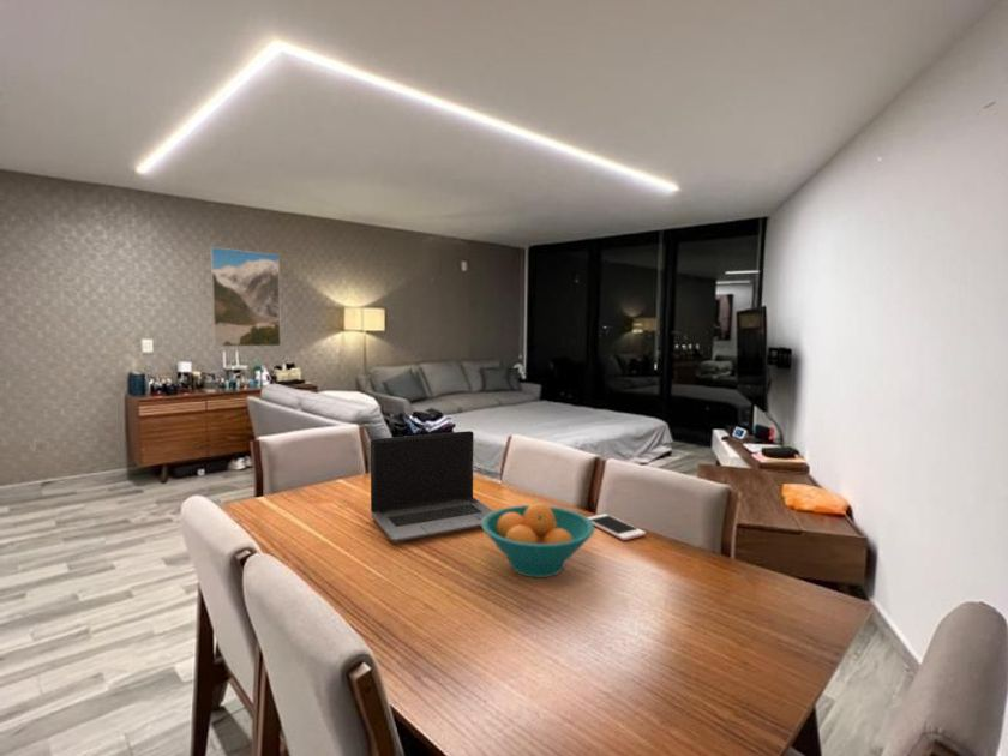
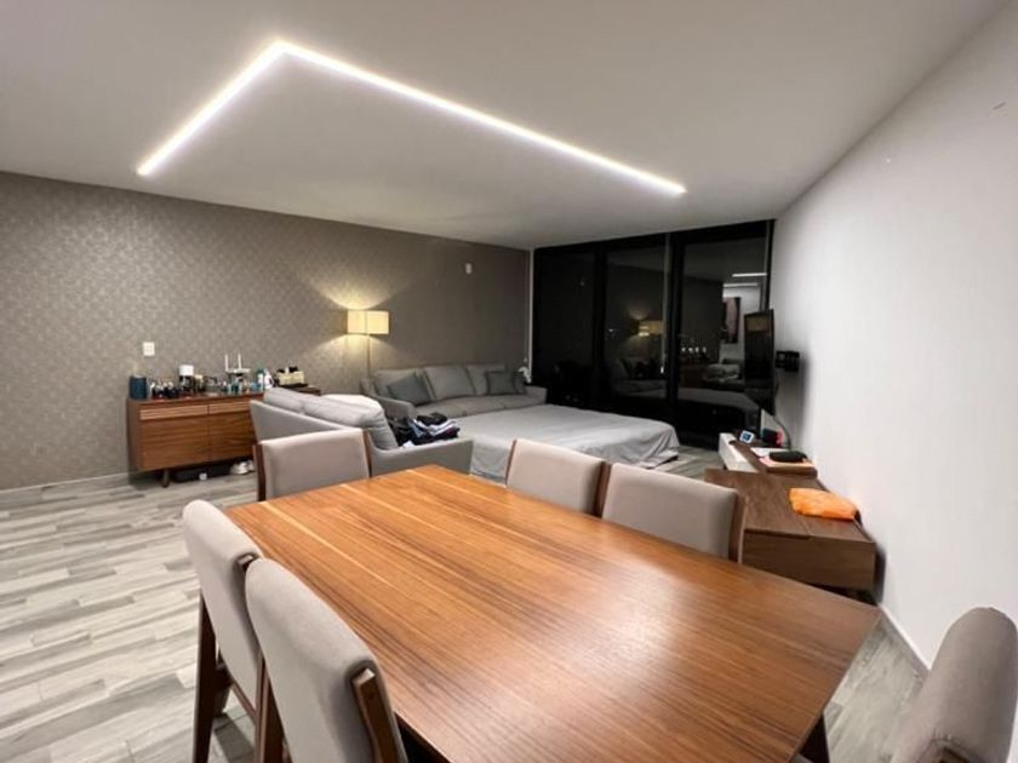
- cell phone (613, 526)
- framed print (246, 299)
- laptop computer (437, 481)
- fruit bowl (536, 535)
